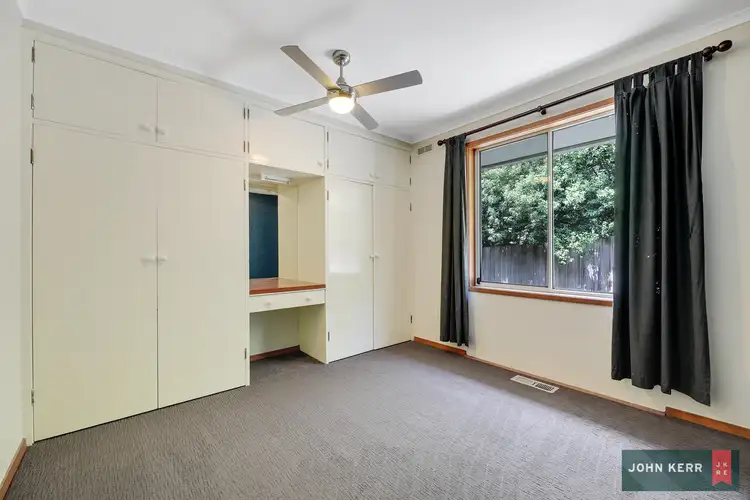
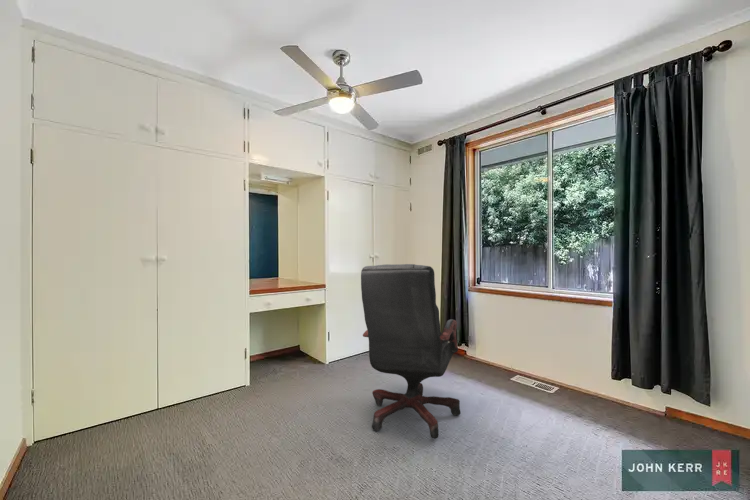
+ office chair (409, 337)
